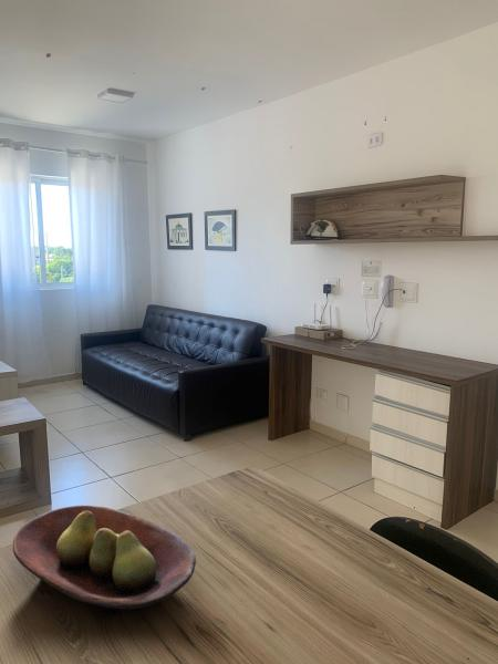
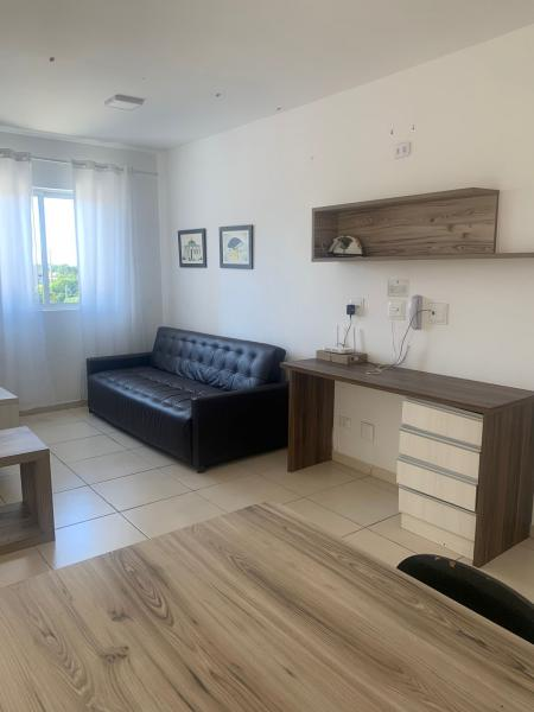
- fruit bowl (102, 549)
